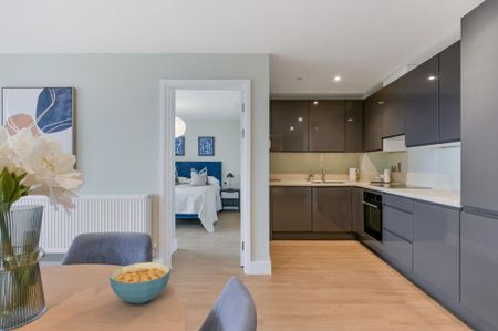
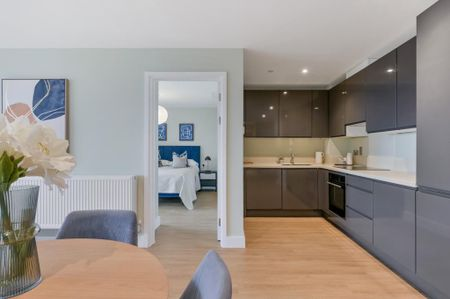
- cereal bowl (141, 286)
